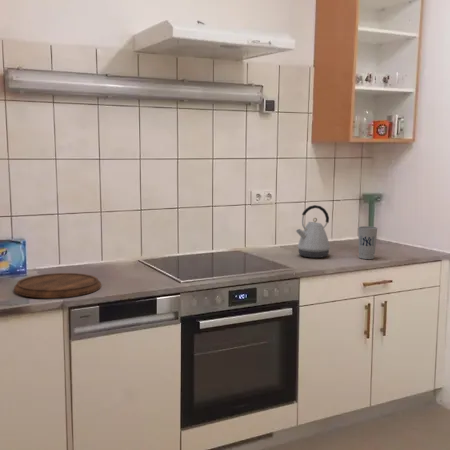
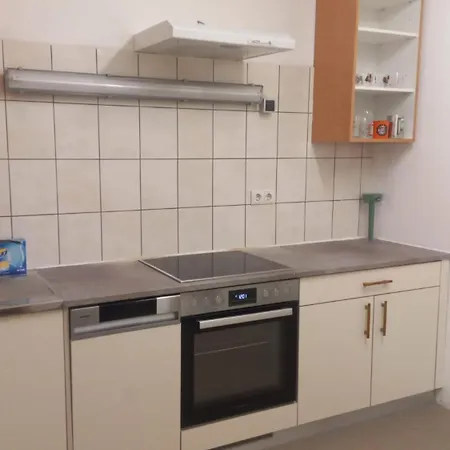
- kettle (313, 230)
- cutting board (58, 284)
- cup (367, 242)
